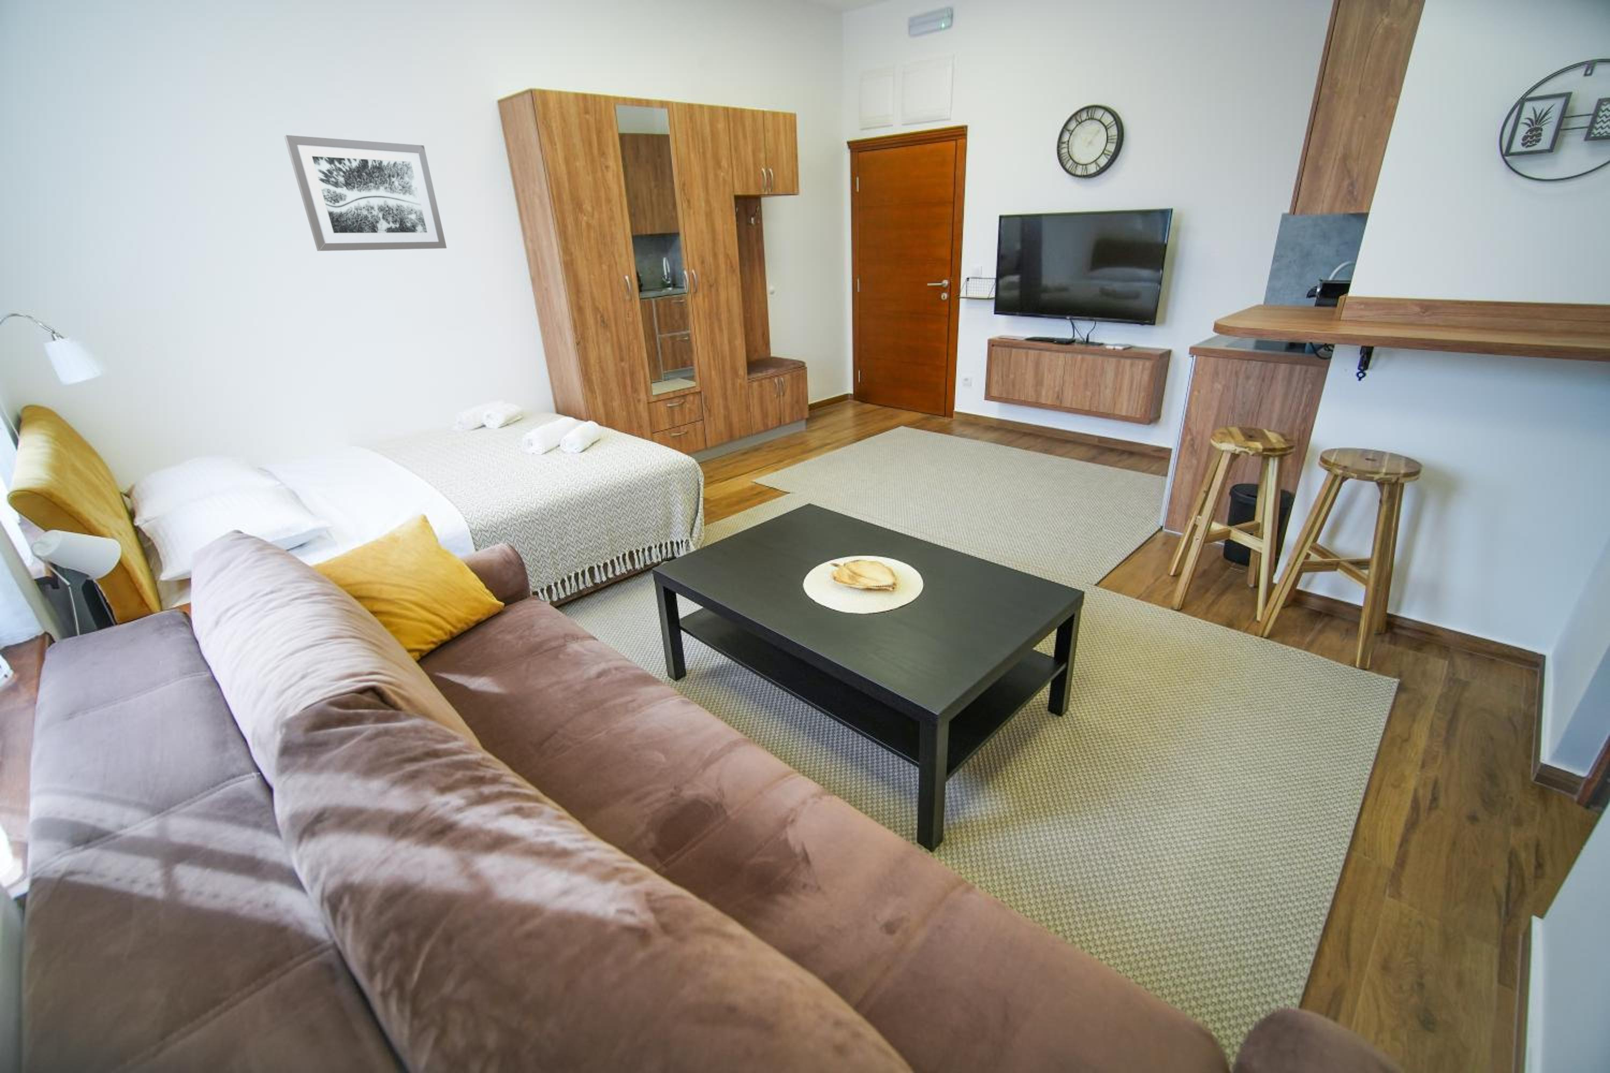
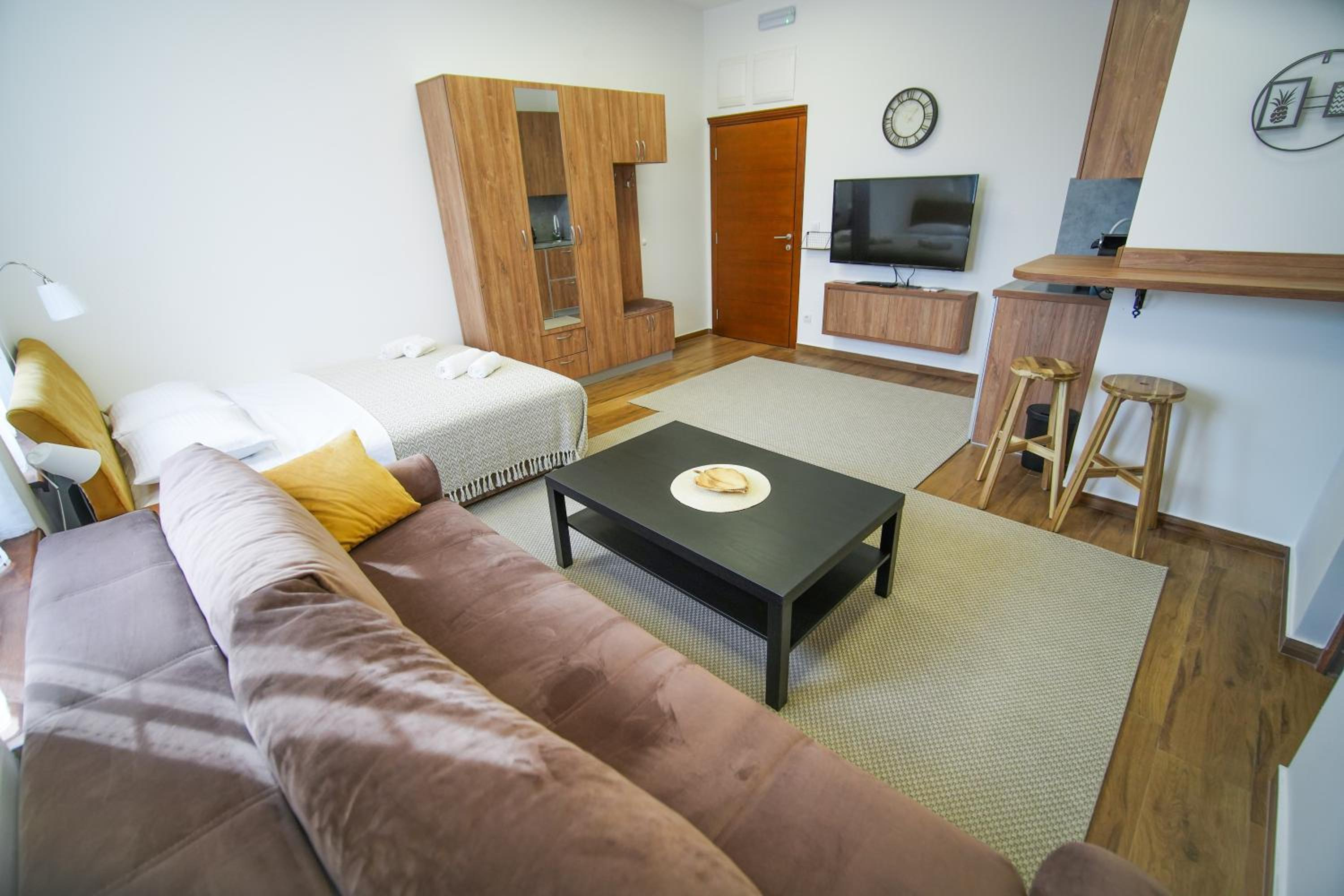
- wall art (371, 196)
